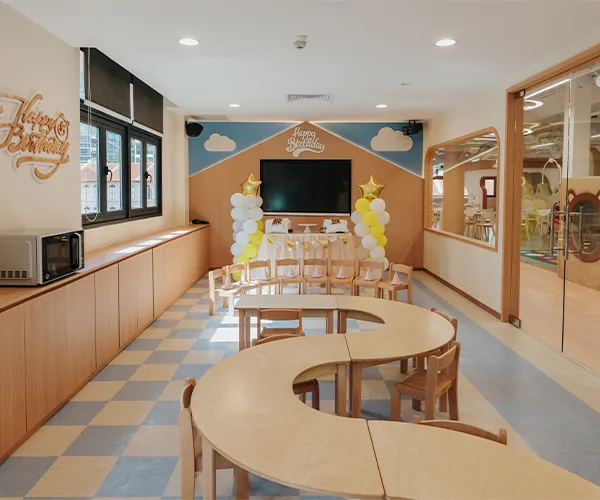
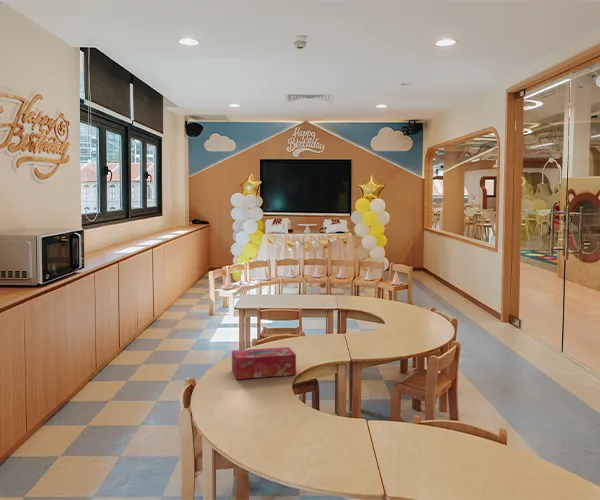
+ tissue box (263, 362)
